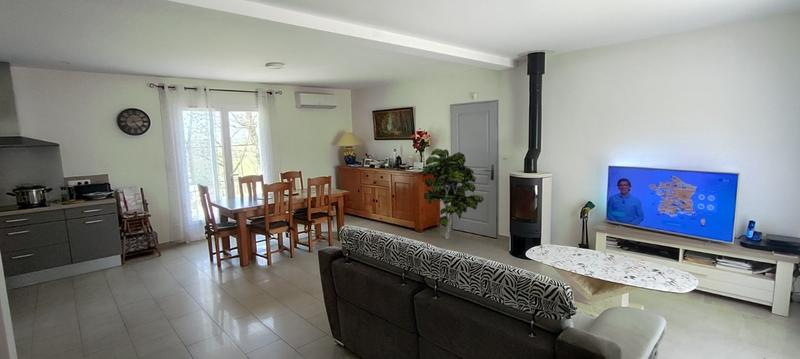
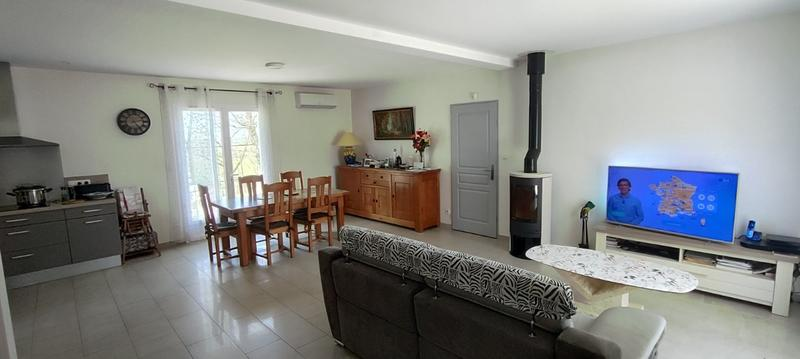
- indoor plant (451, 194)
